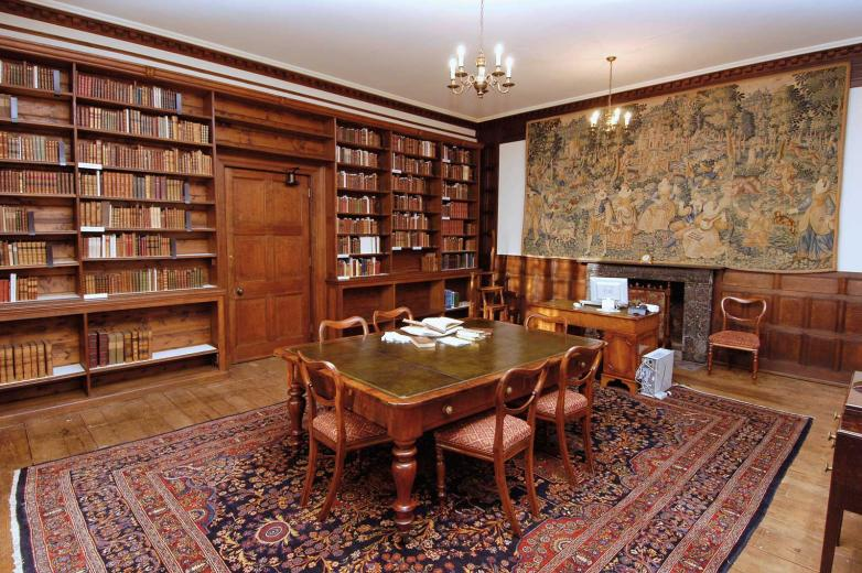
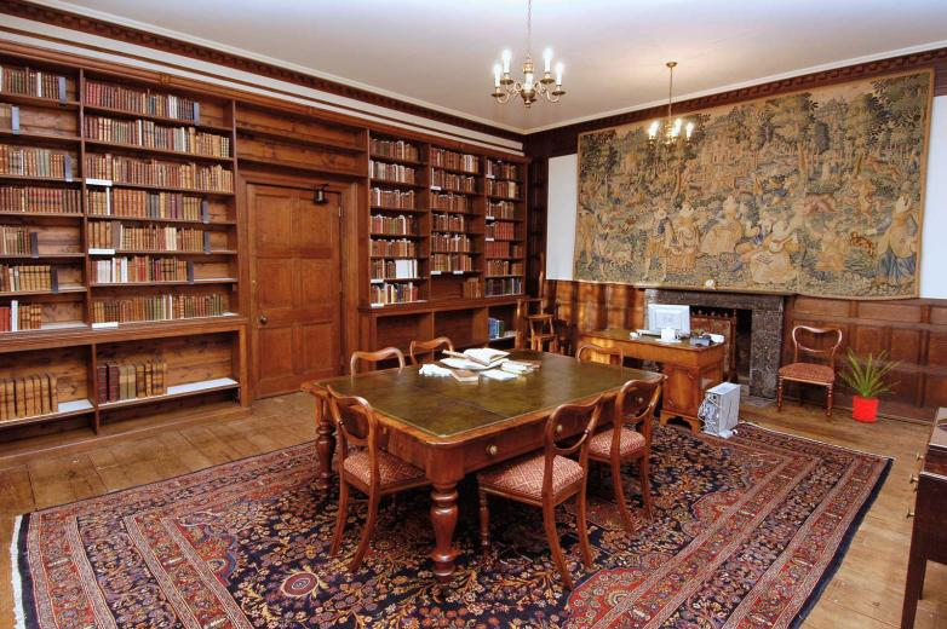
+ house plant (866, 383)
